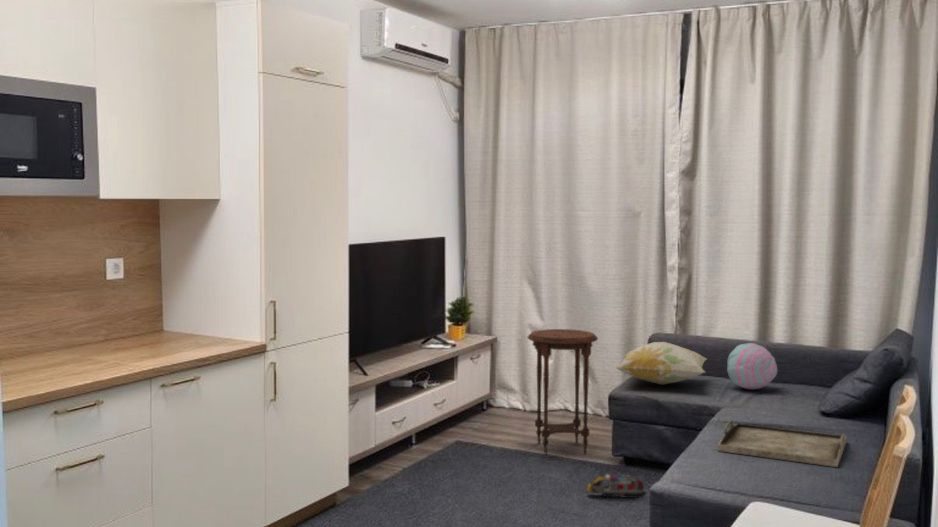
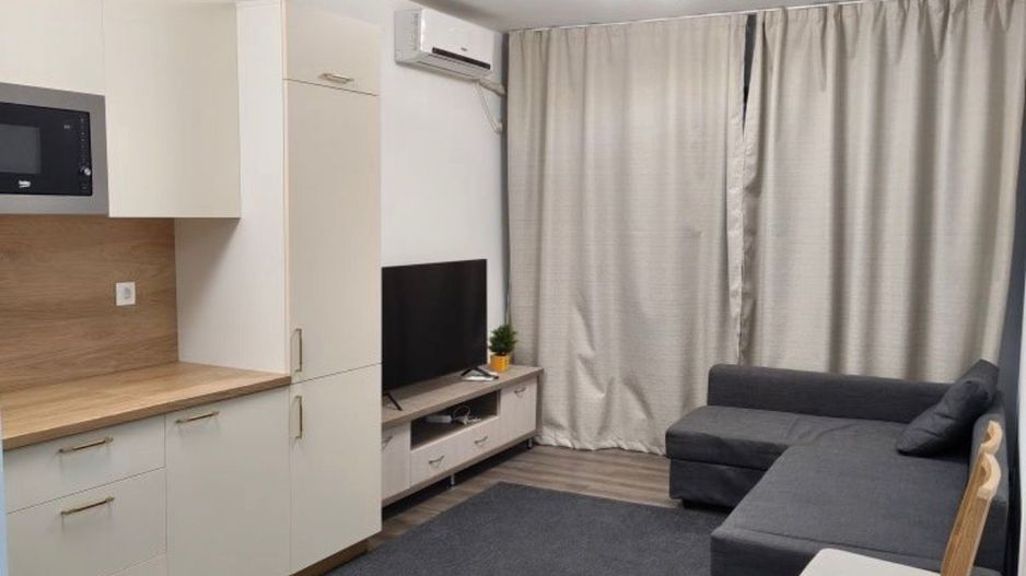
- toy train (616, 485)
- side table (575, 391)
- decorative pillow (662, 363)
- cushion (751, 366)
- serving tray (783, 437)
